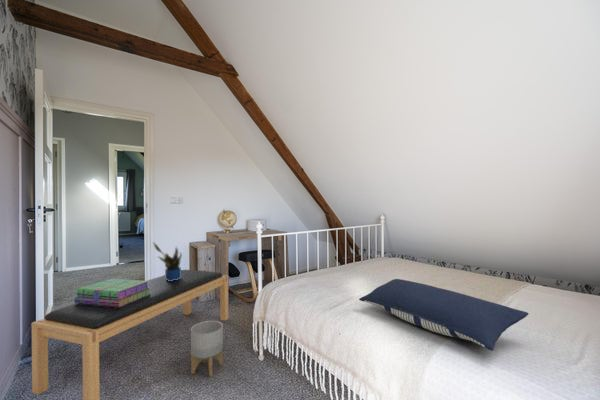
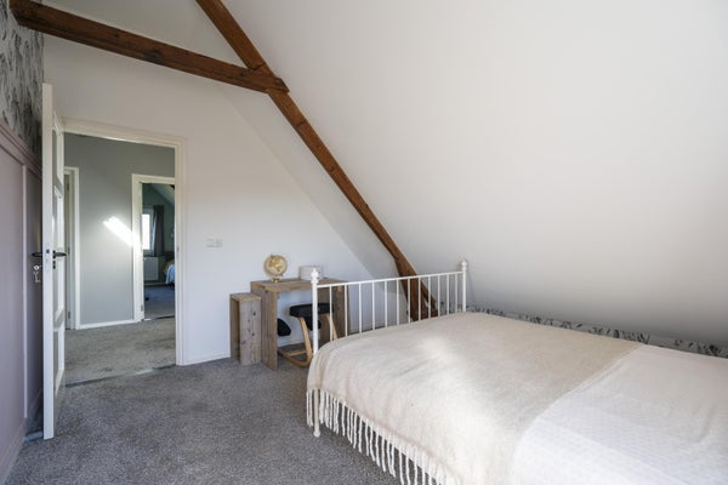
- planter (207, 347)
- bench (153, 316)
- pillow (432, 306)
- potted plant (168, 260)
- stack of books (114, 291)
